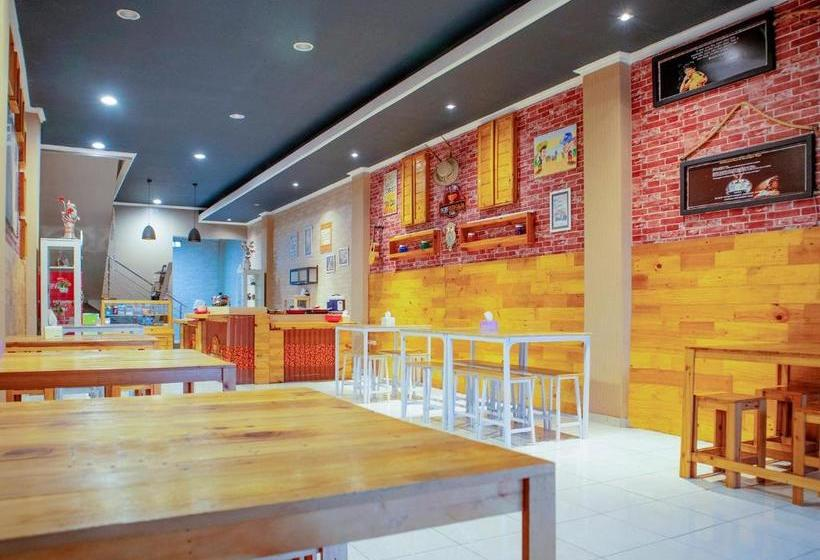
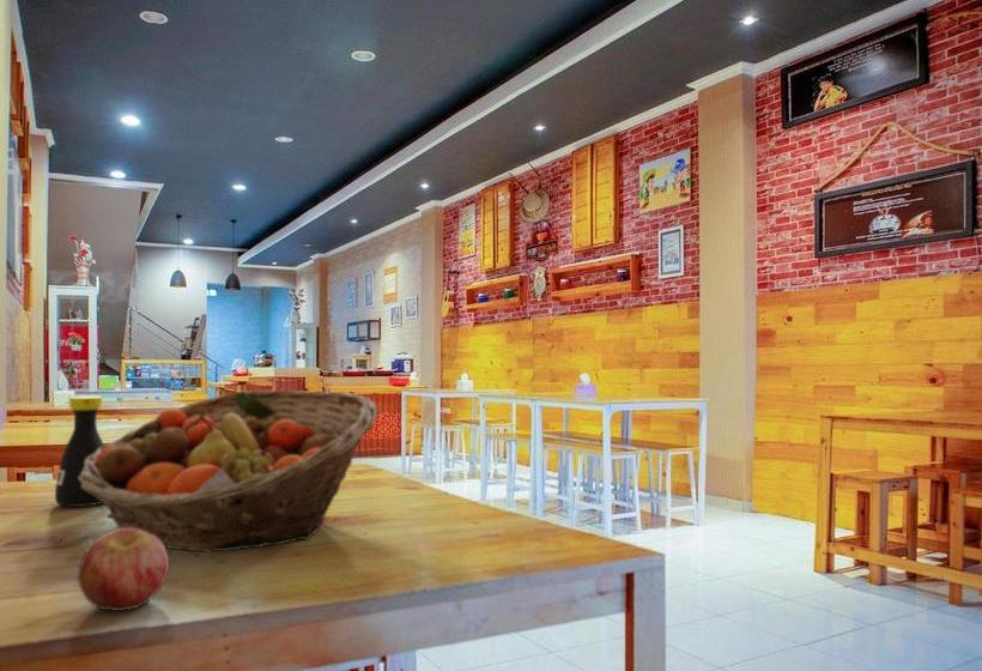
+ bottle (85, 448)
+ fruit basket (232, 459)
+ apple (123, 567)
